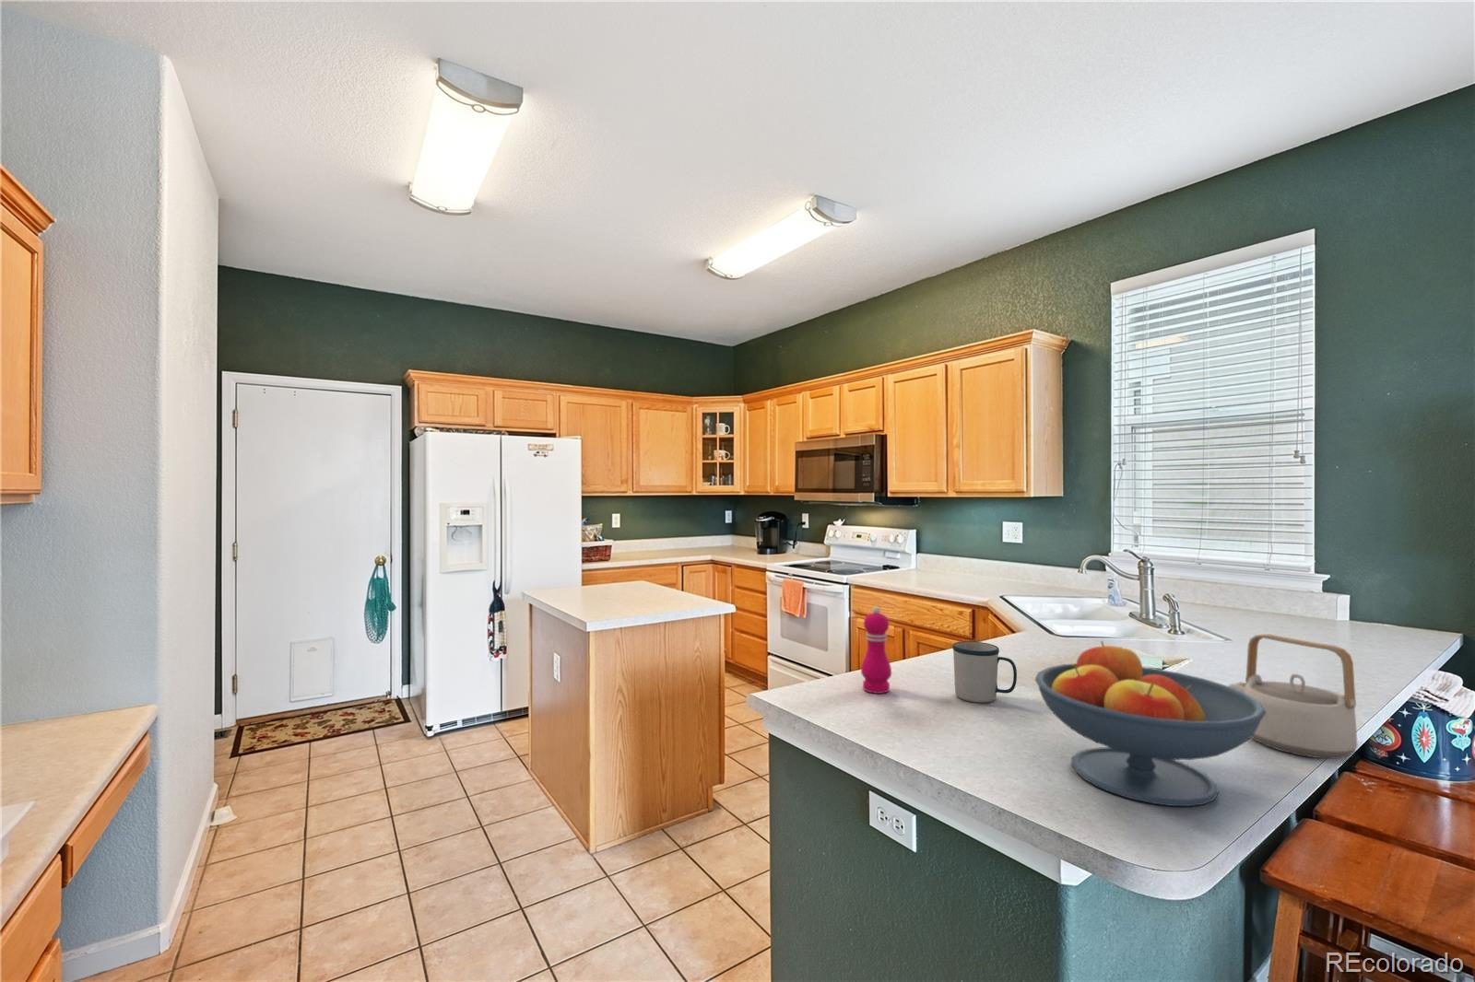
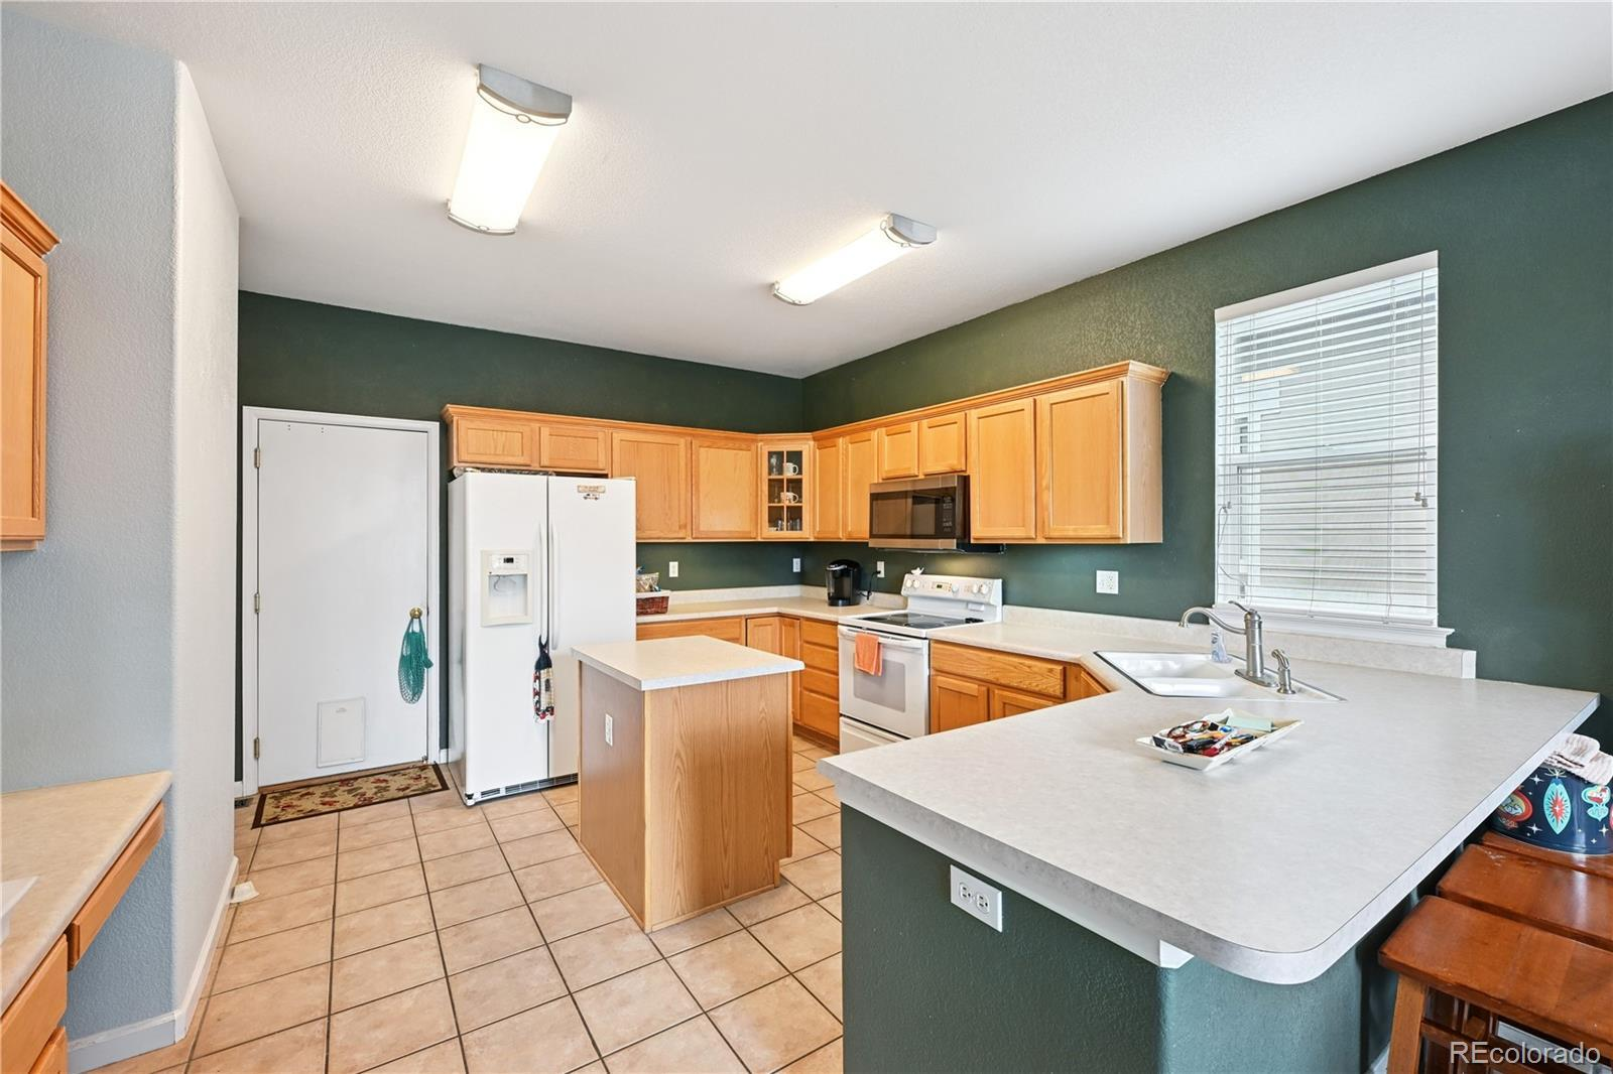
- fruit bowl (1141, 717)
- teapot (1287, 689)
- mug (980, 672)
- pepper mill (876, 648)
